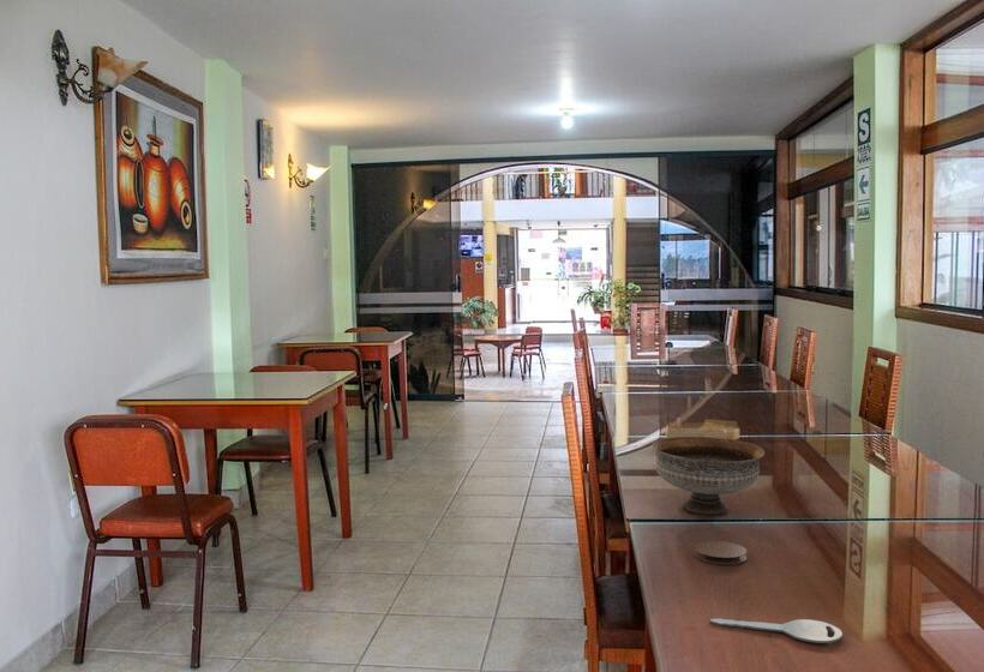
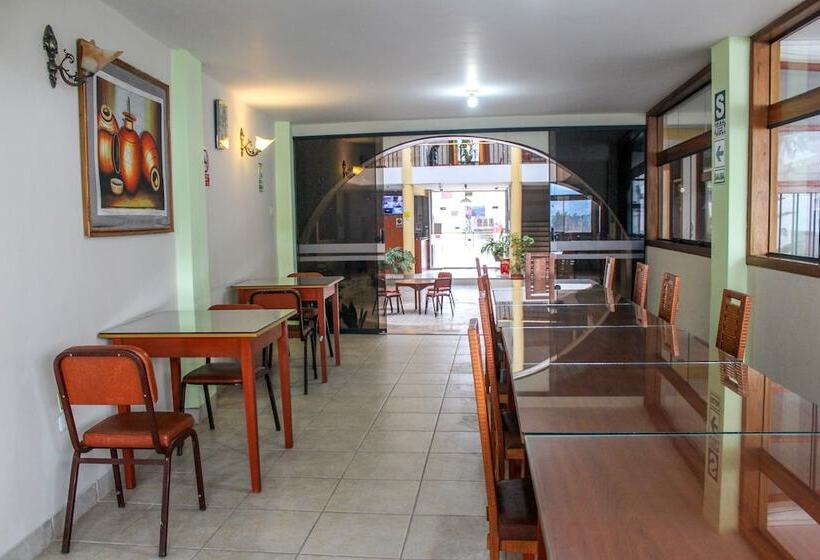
- bowl (707, 476)
- coaster (720, 552)
- house frame (703, 428)
- key (774, 626)
